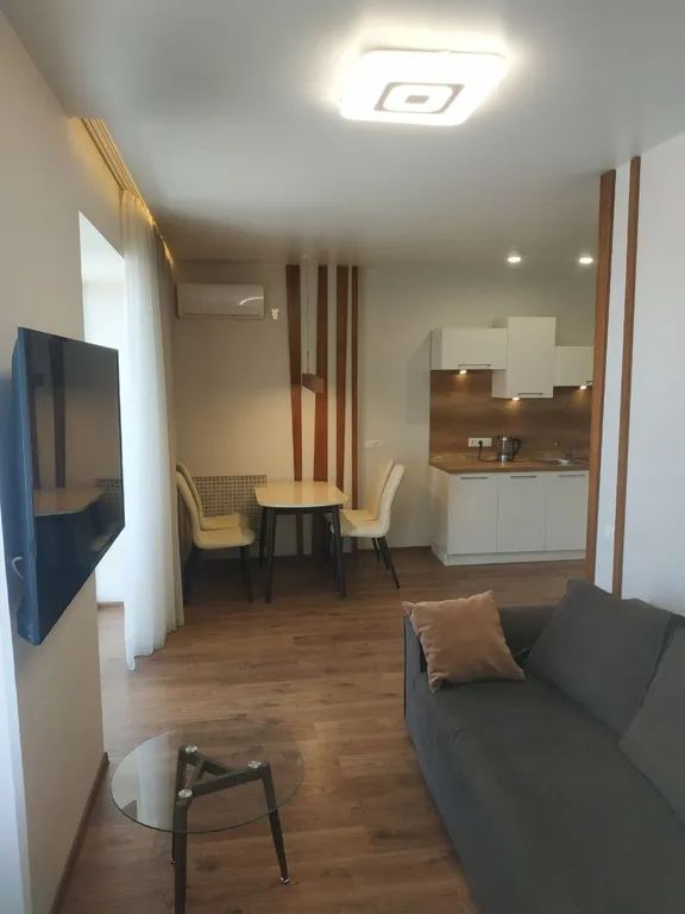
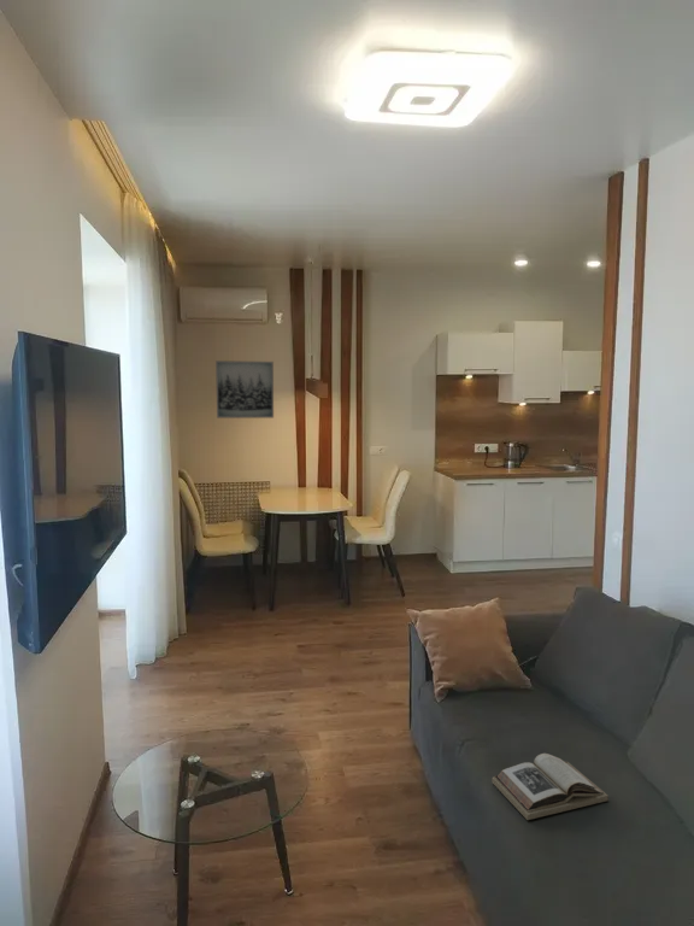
+ book (548, 780)
+ wall art (245, 389)
